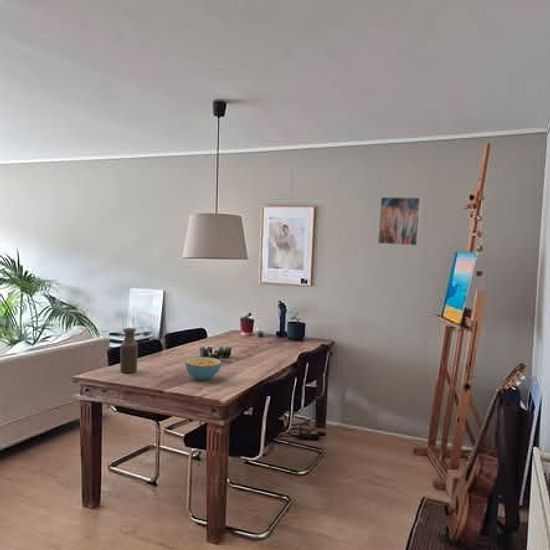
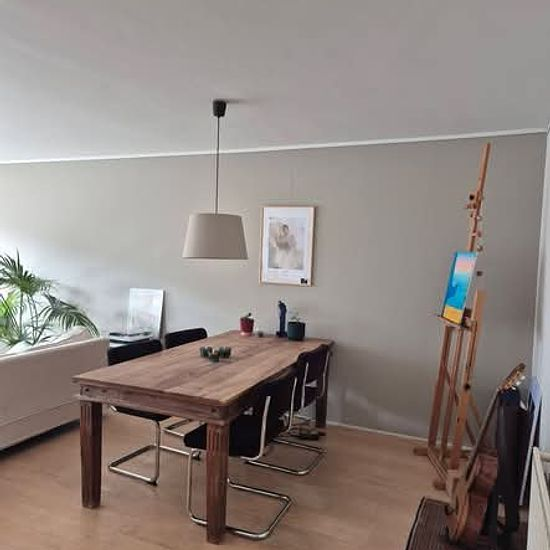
- bottle (129, 350)
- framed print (399, 221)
- cereal bowl (202, 370)
